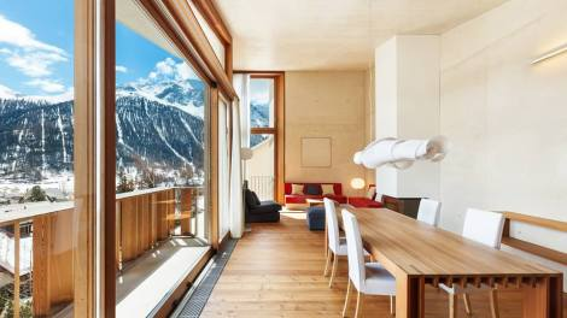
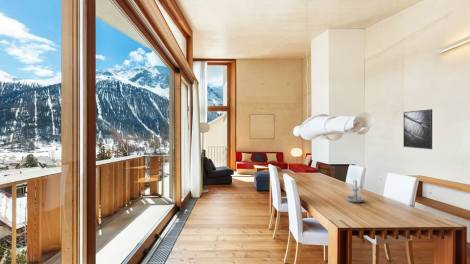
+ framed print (416, 129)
+ candle (355, 190)
